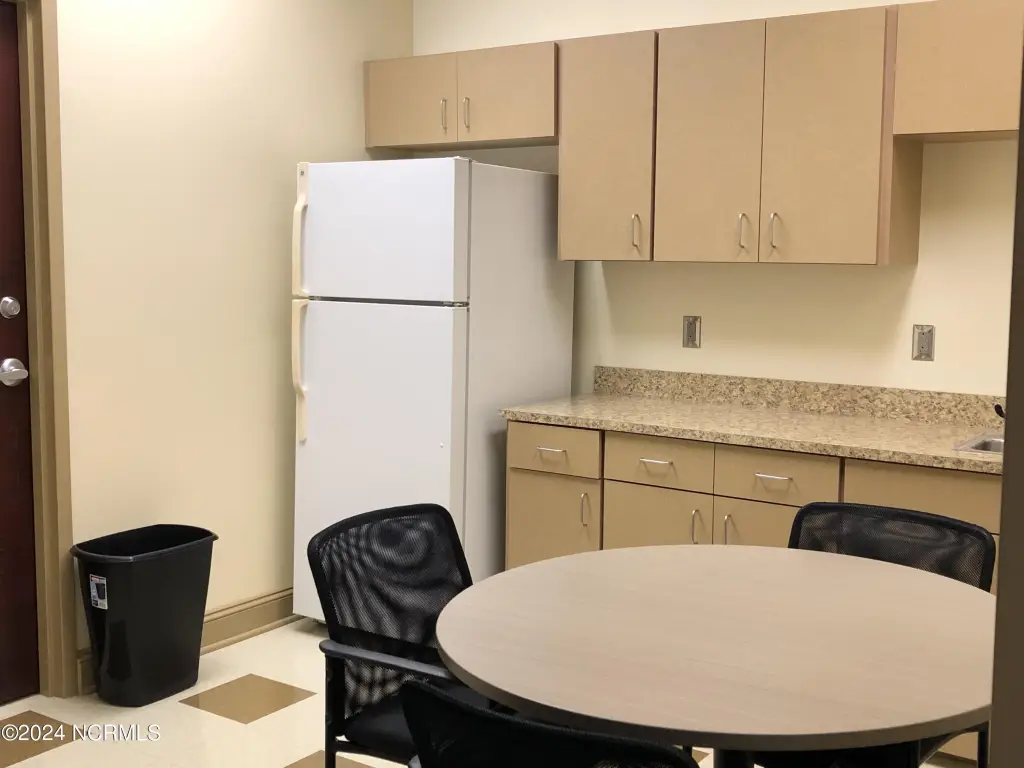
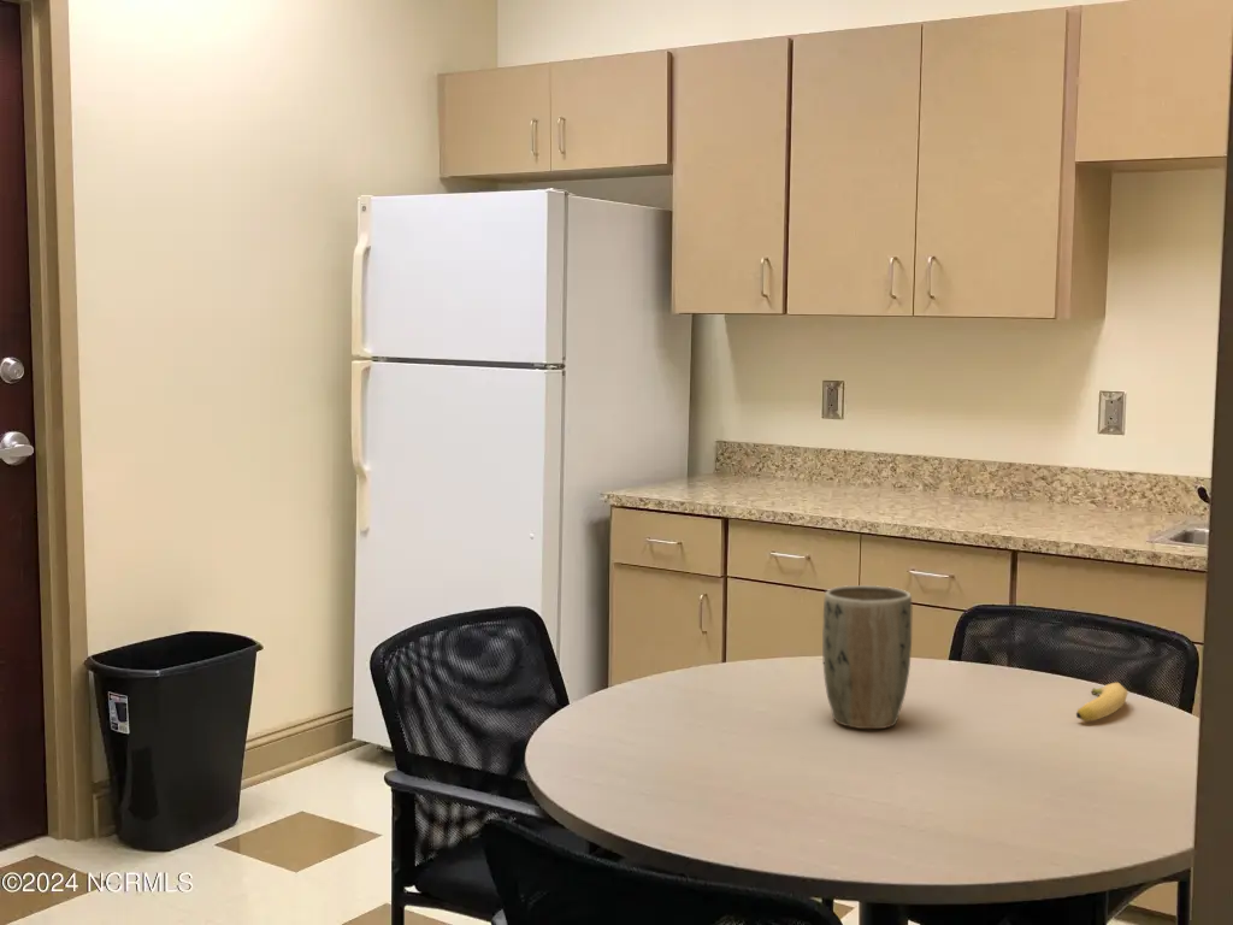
+ banana (1098, 697)
+ plant pot (866, 656)
